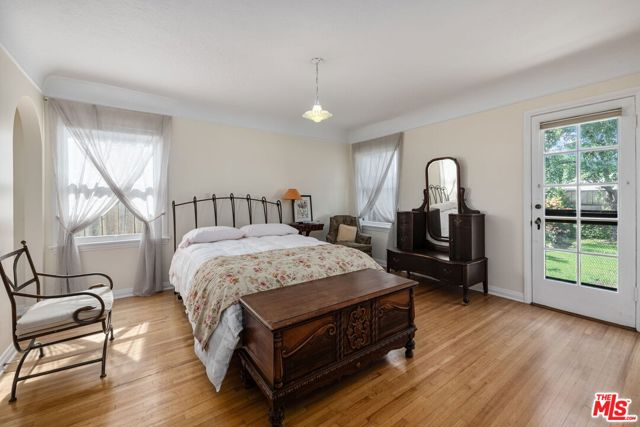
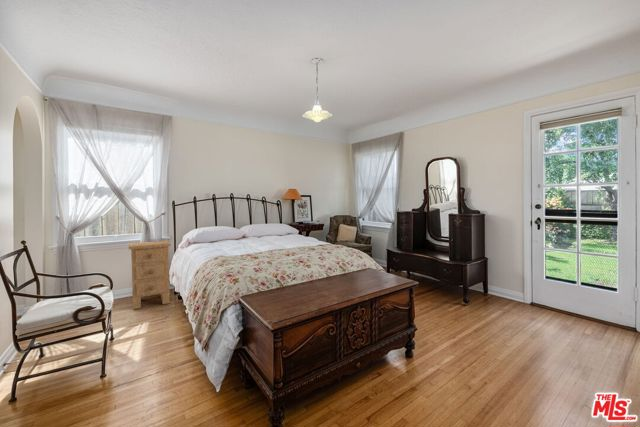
+ nightstand (150, 273)
